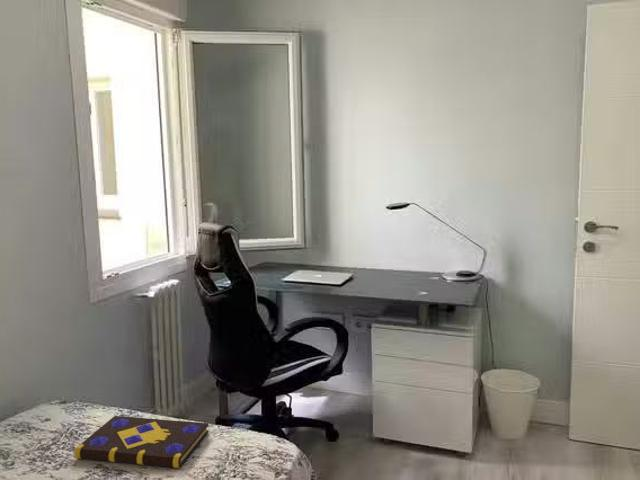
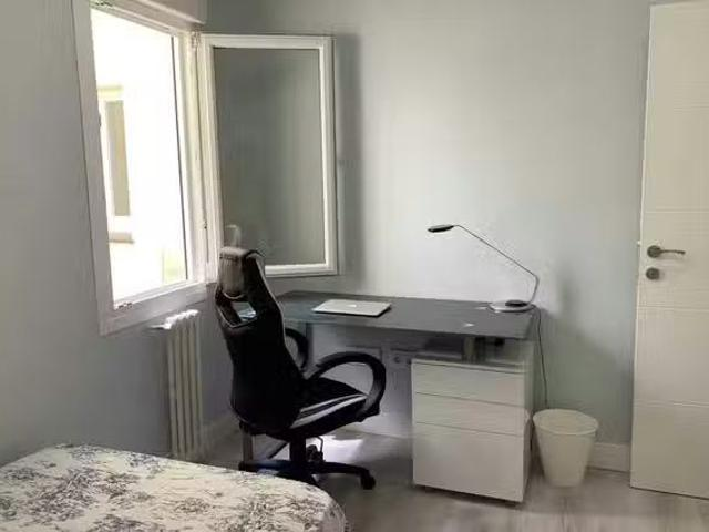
- book (146, 436)
